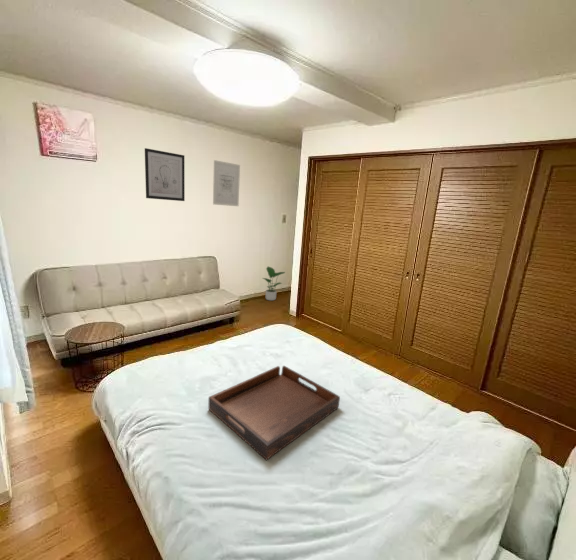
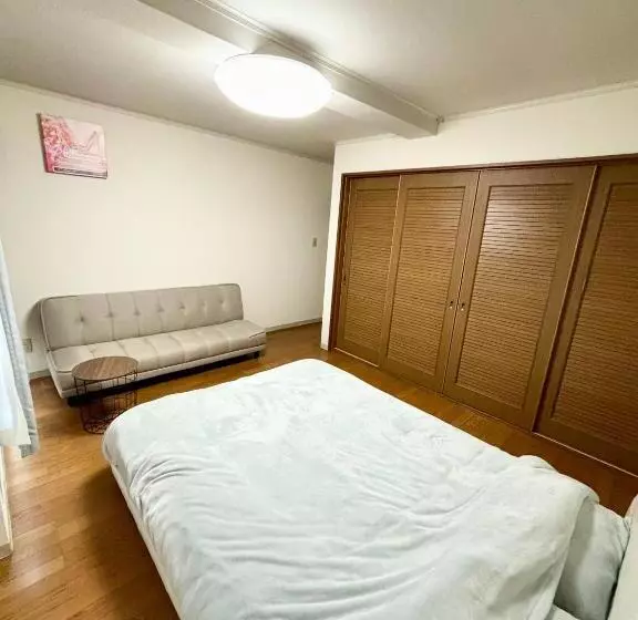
- wall art (226, 184)
- serving tray (275, 402)
- potted plant (271, 283)
- wall art (165, 176)
